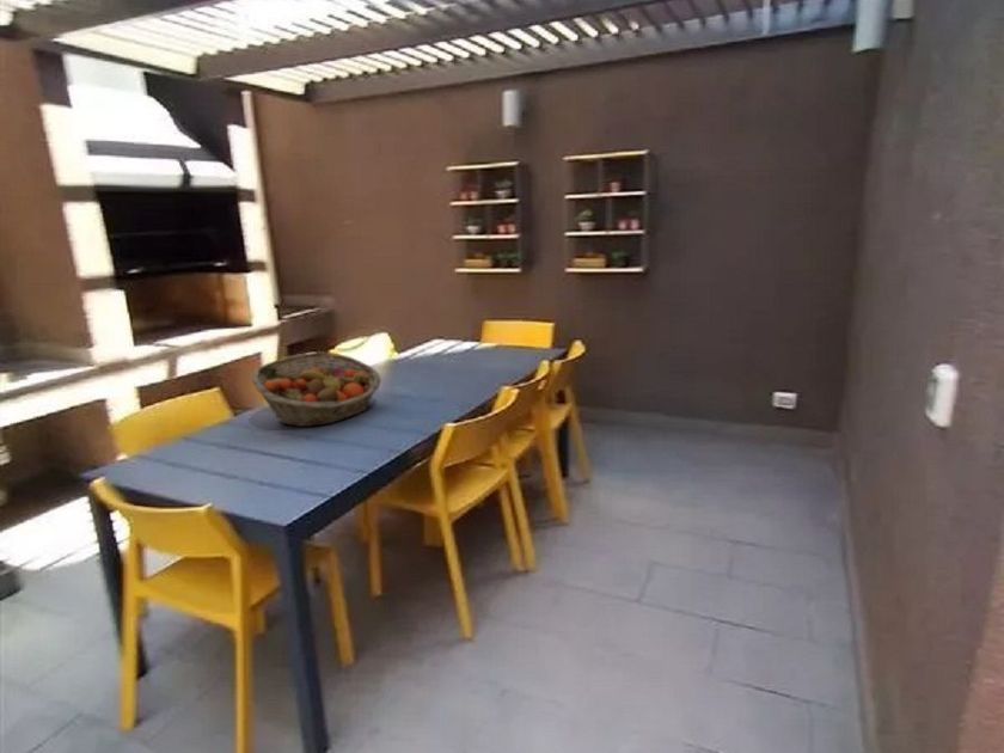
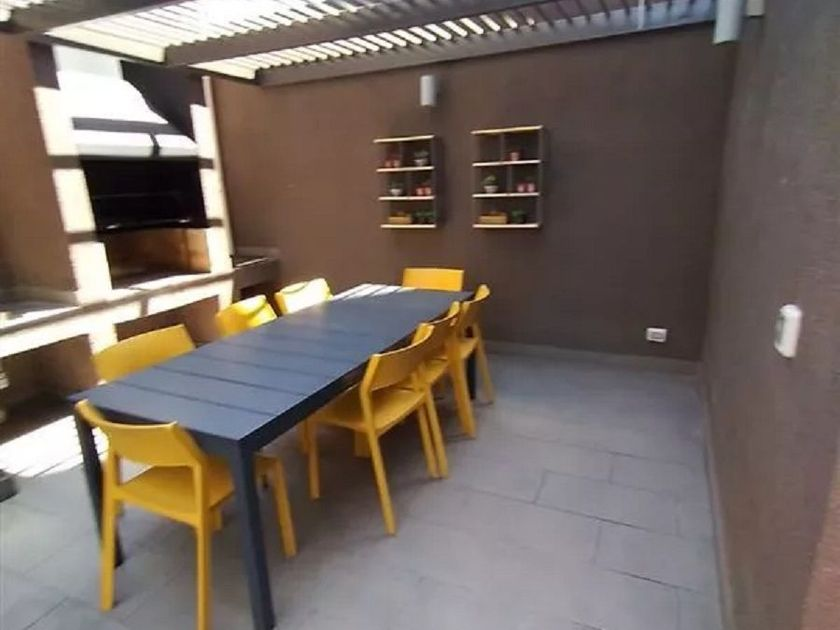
- fruit basket (319, 387)
